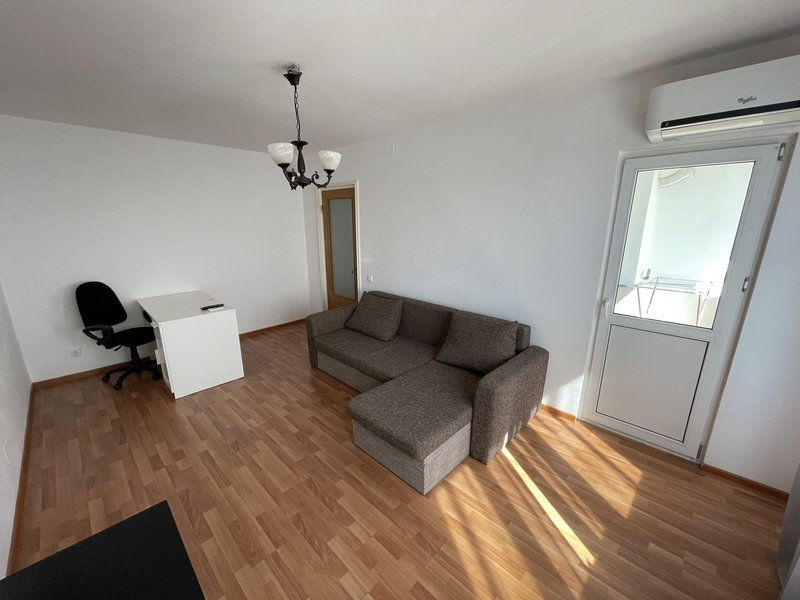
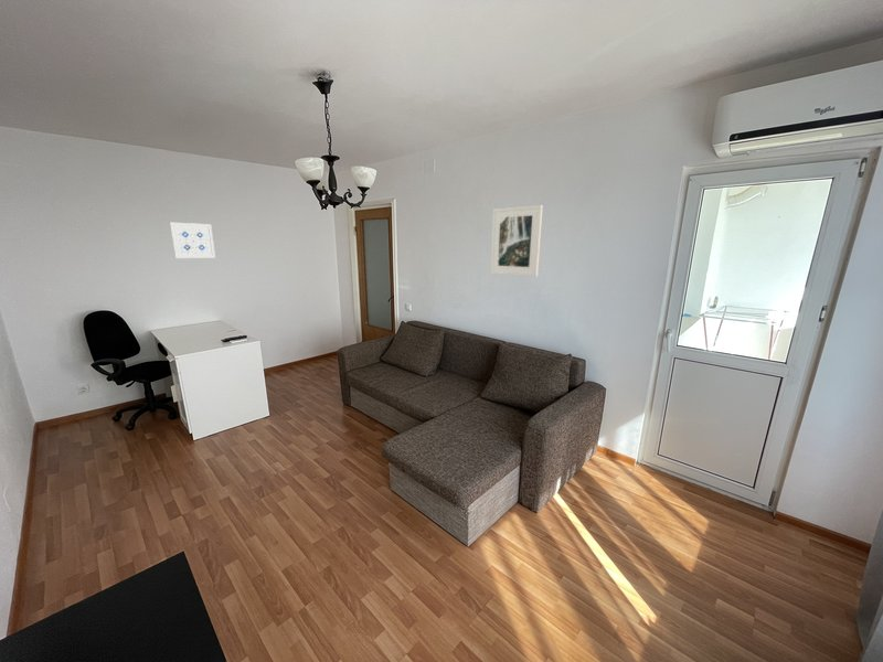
+ wall art (193, 241)
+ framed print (514, 242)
